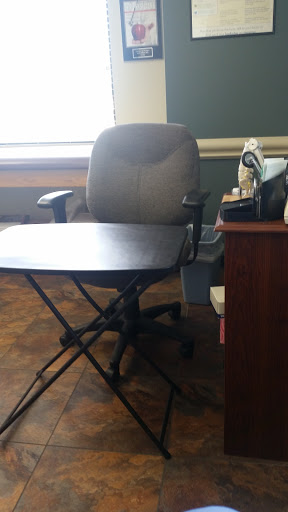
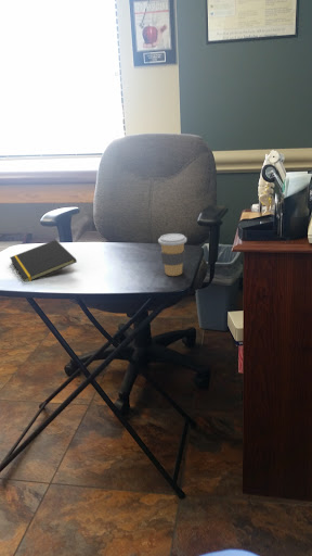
+ coffee cup (172, 254)
+ notepad (41, 260)
